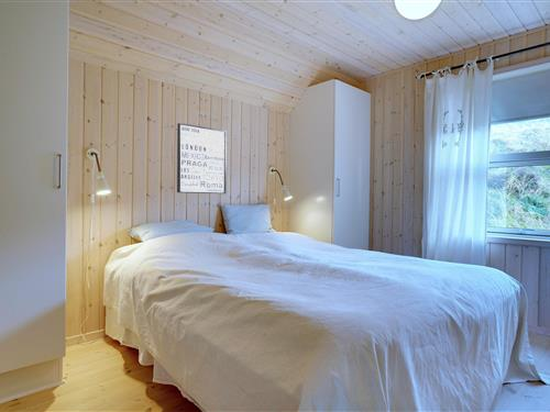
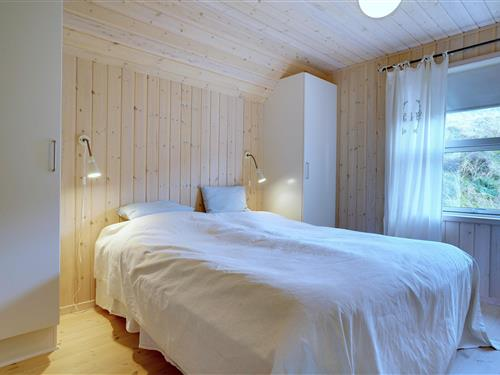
- wall art (202, 160)
